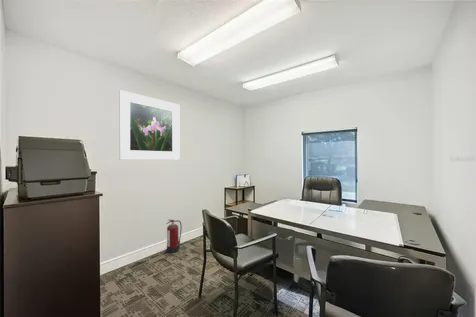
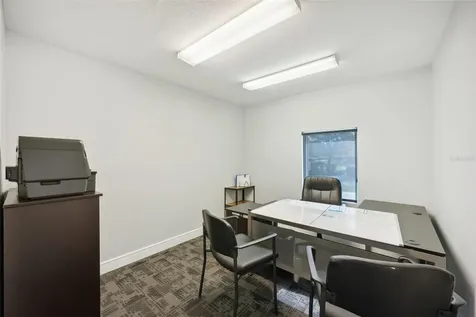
- fire extinguisher (174, 233)
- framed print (152, 128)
